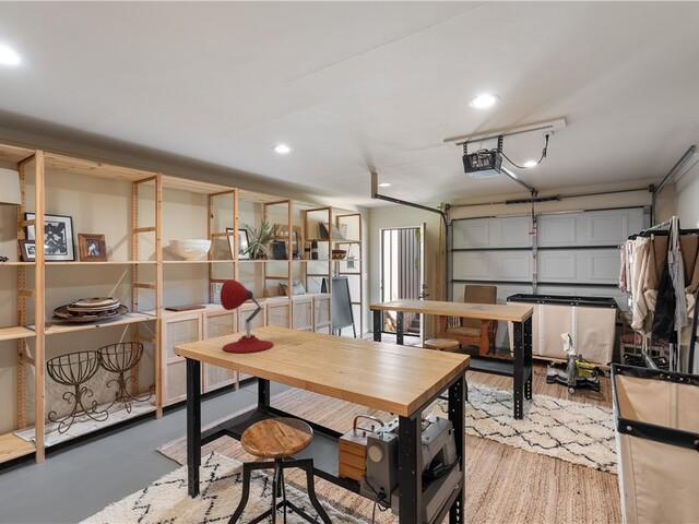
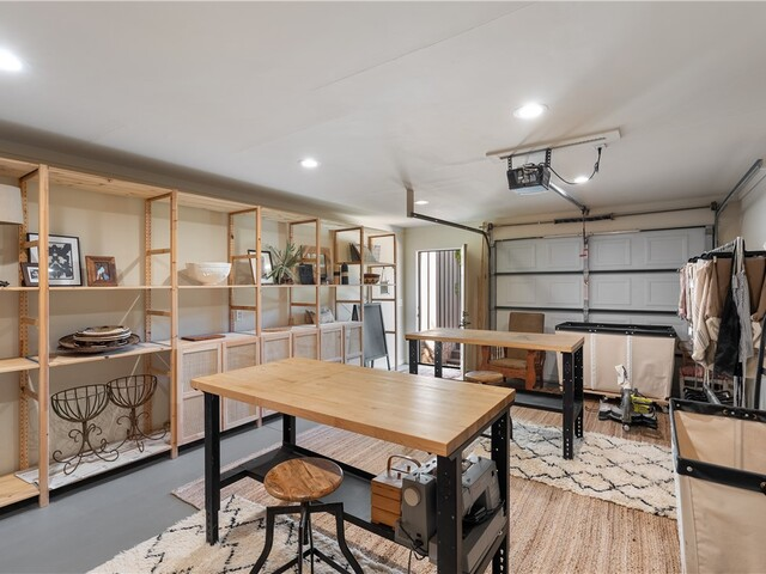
- desk lamp (250, 315)
